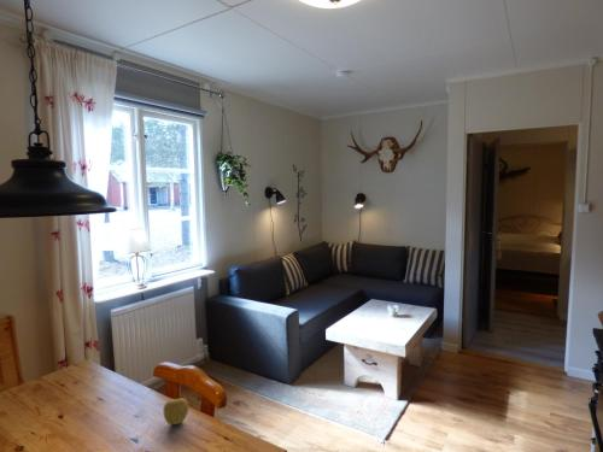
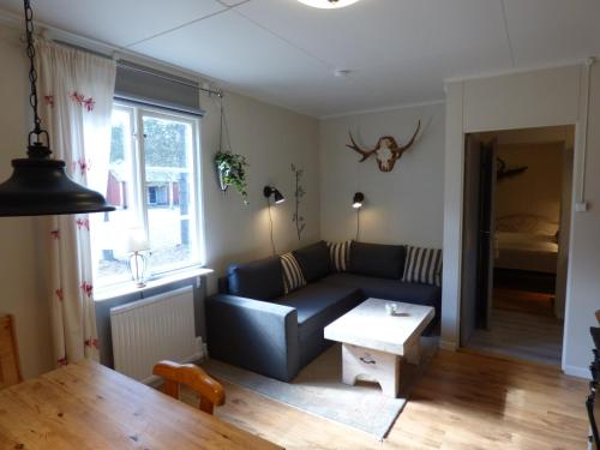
- apple (176, 410)
